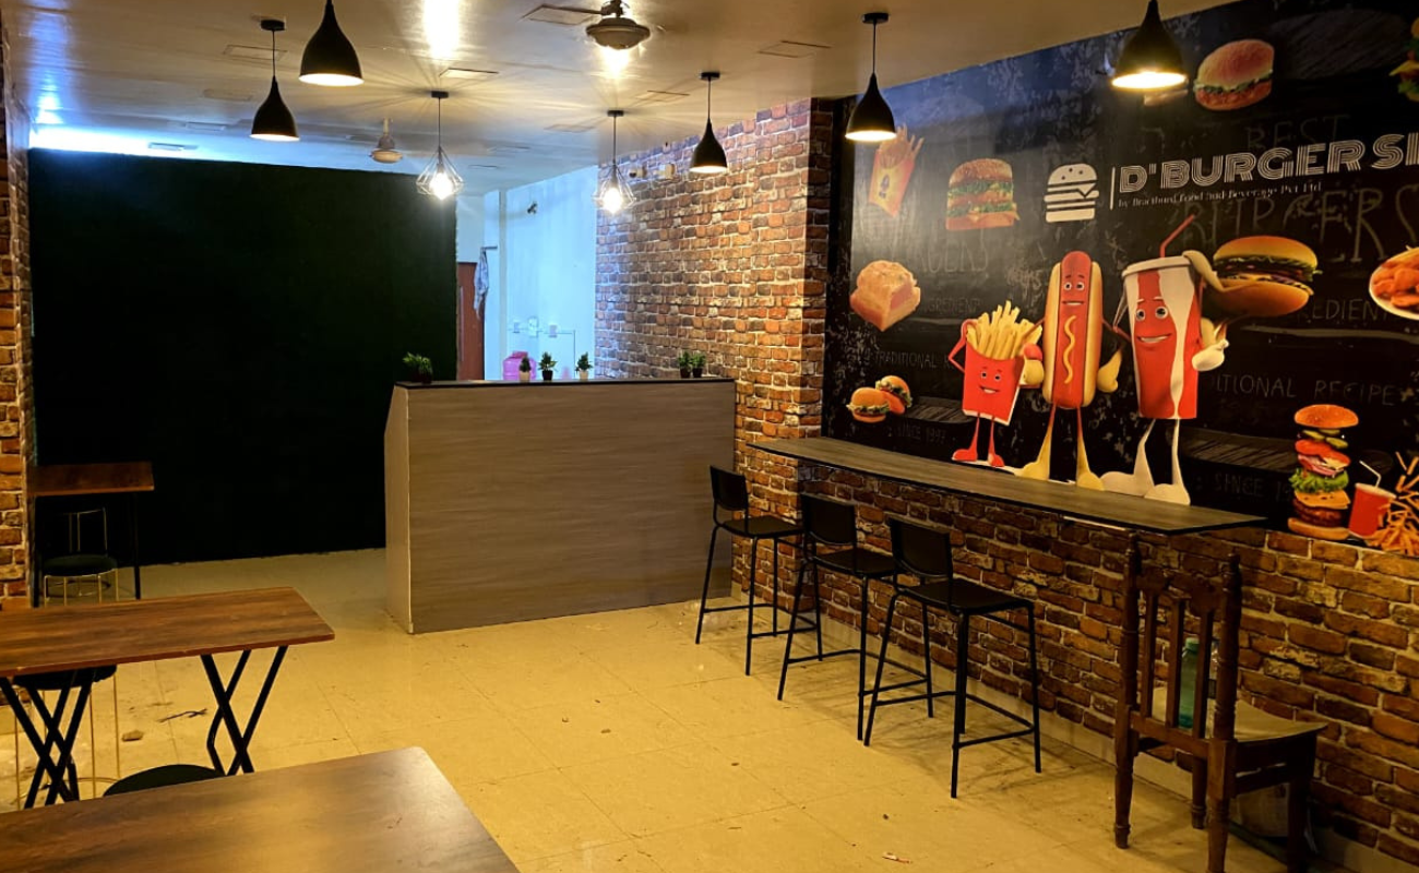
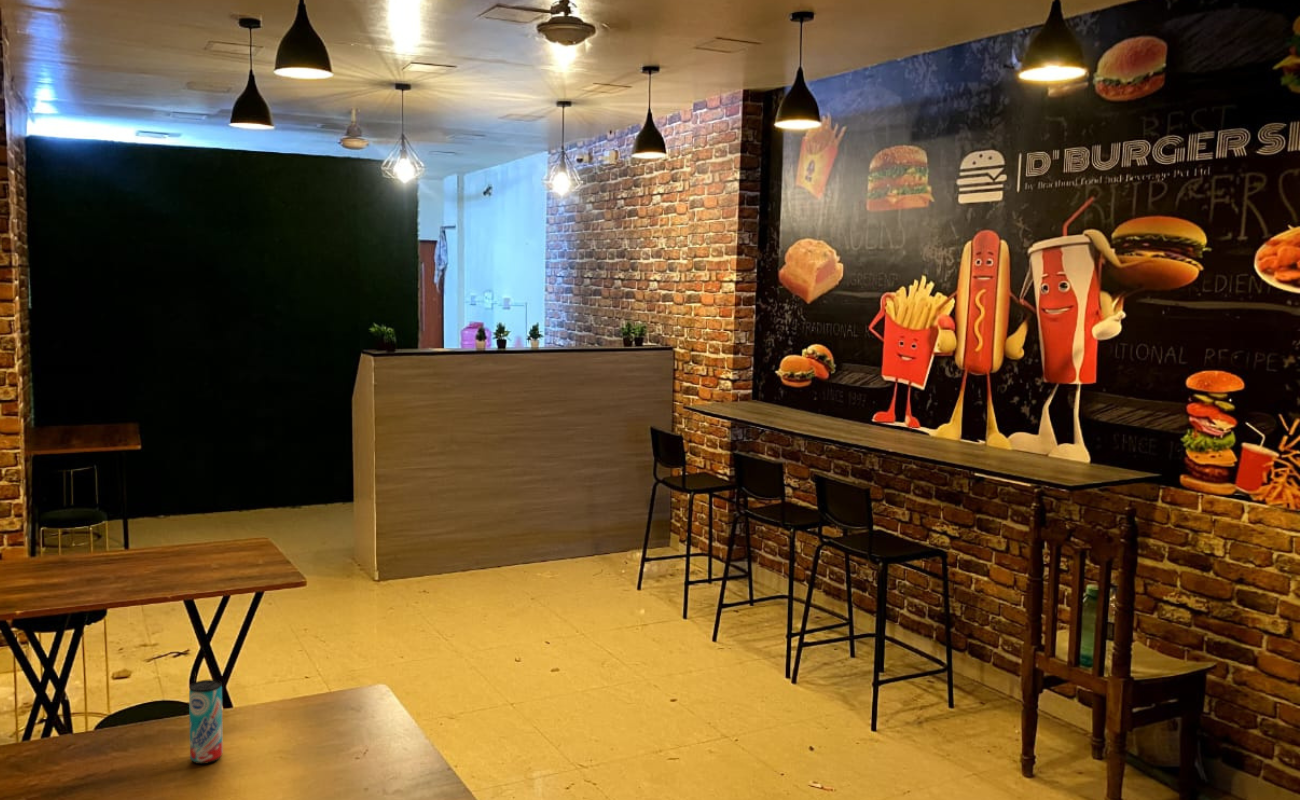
+ beverage can (206, 721)
